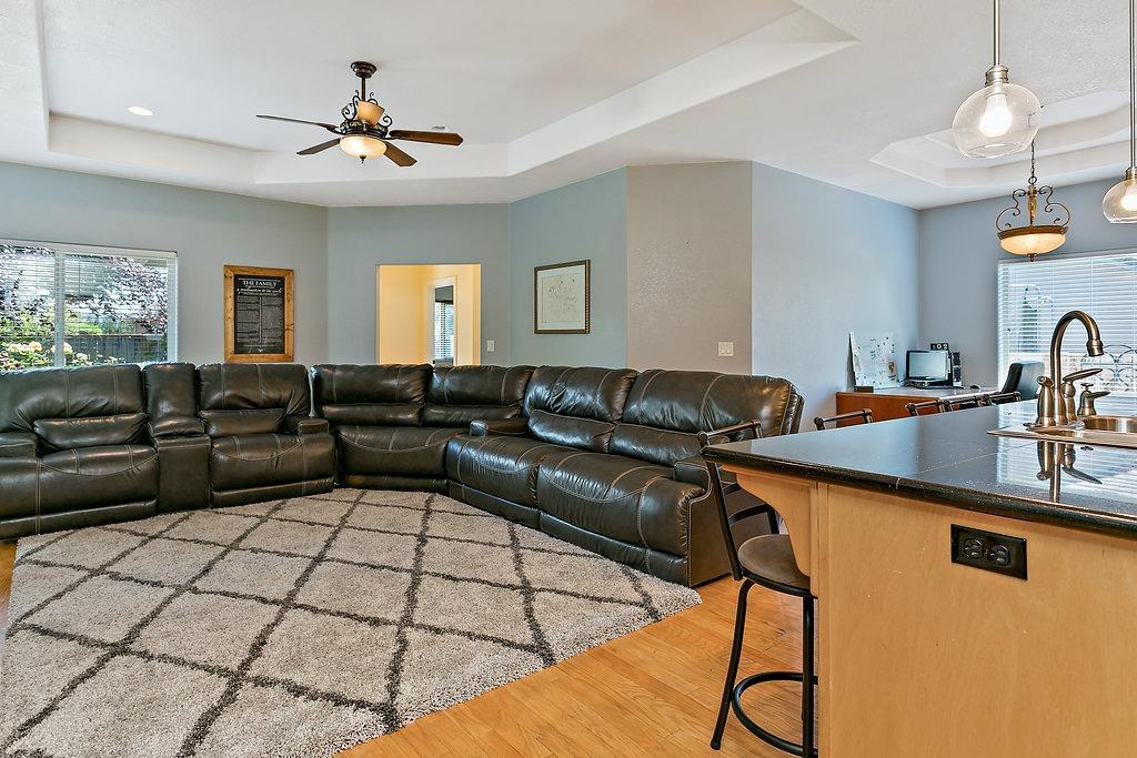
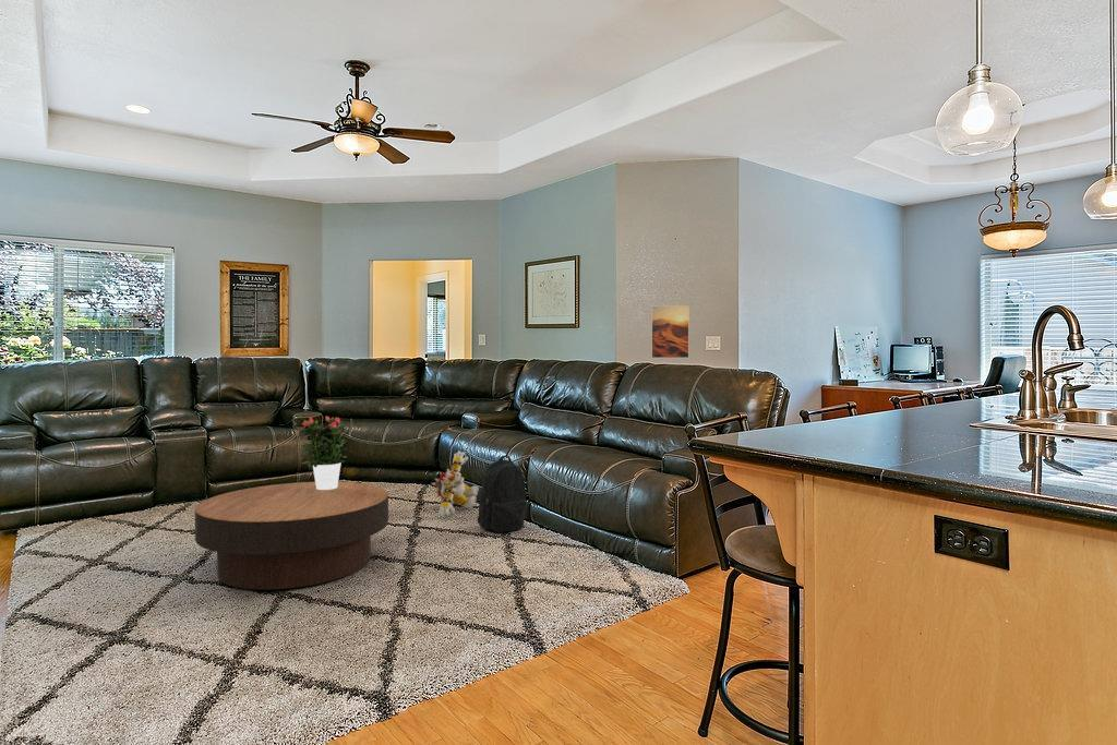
+ plush toy (455, 481)
+ backpack (504, 492)
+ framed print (670, 332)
+ potted flower (325, 452)
+ coffee table (297, 531)
